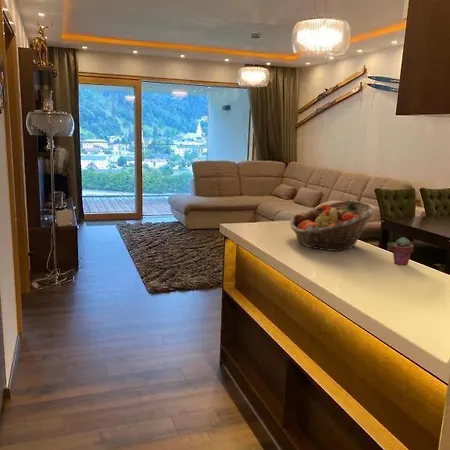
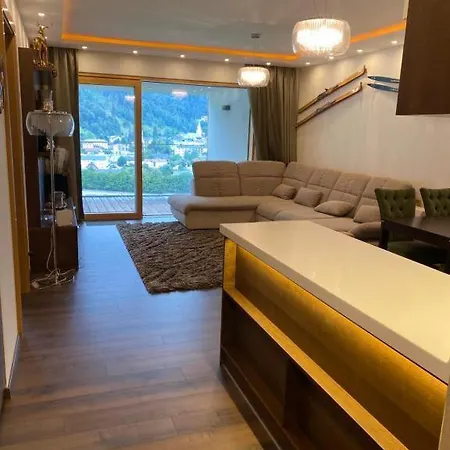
- potted succulent (401, 250)
- fruit basket (330, 223)
